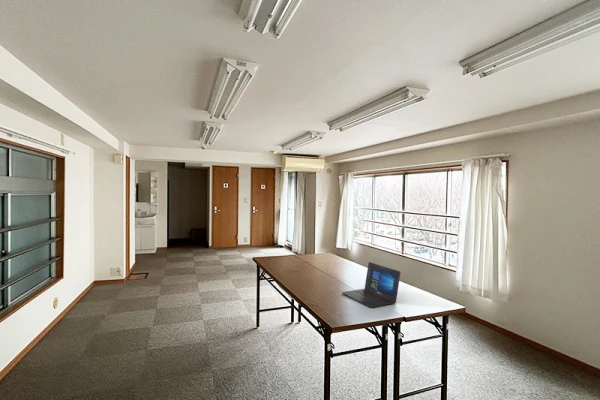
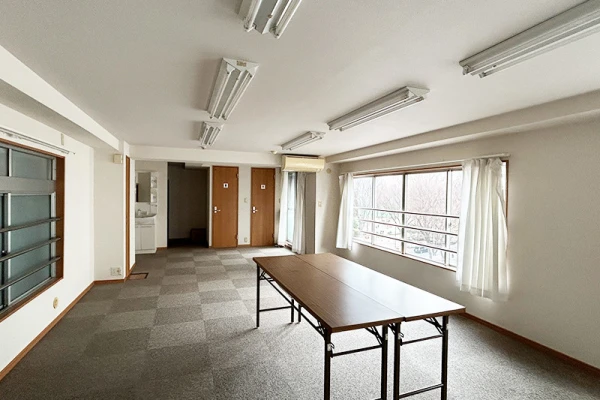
- laptop (369, 282)
